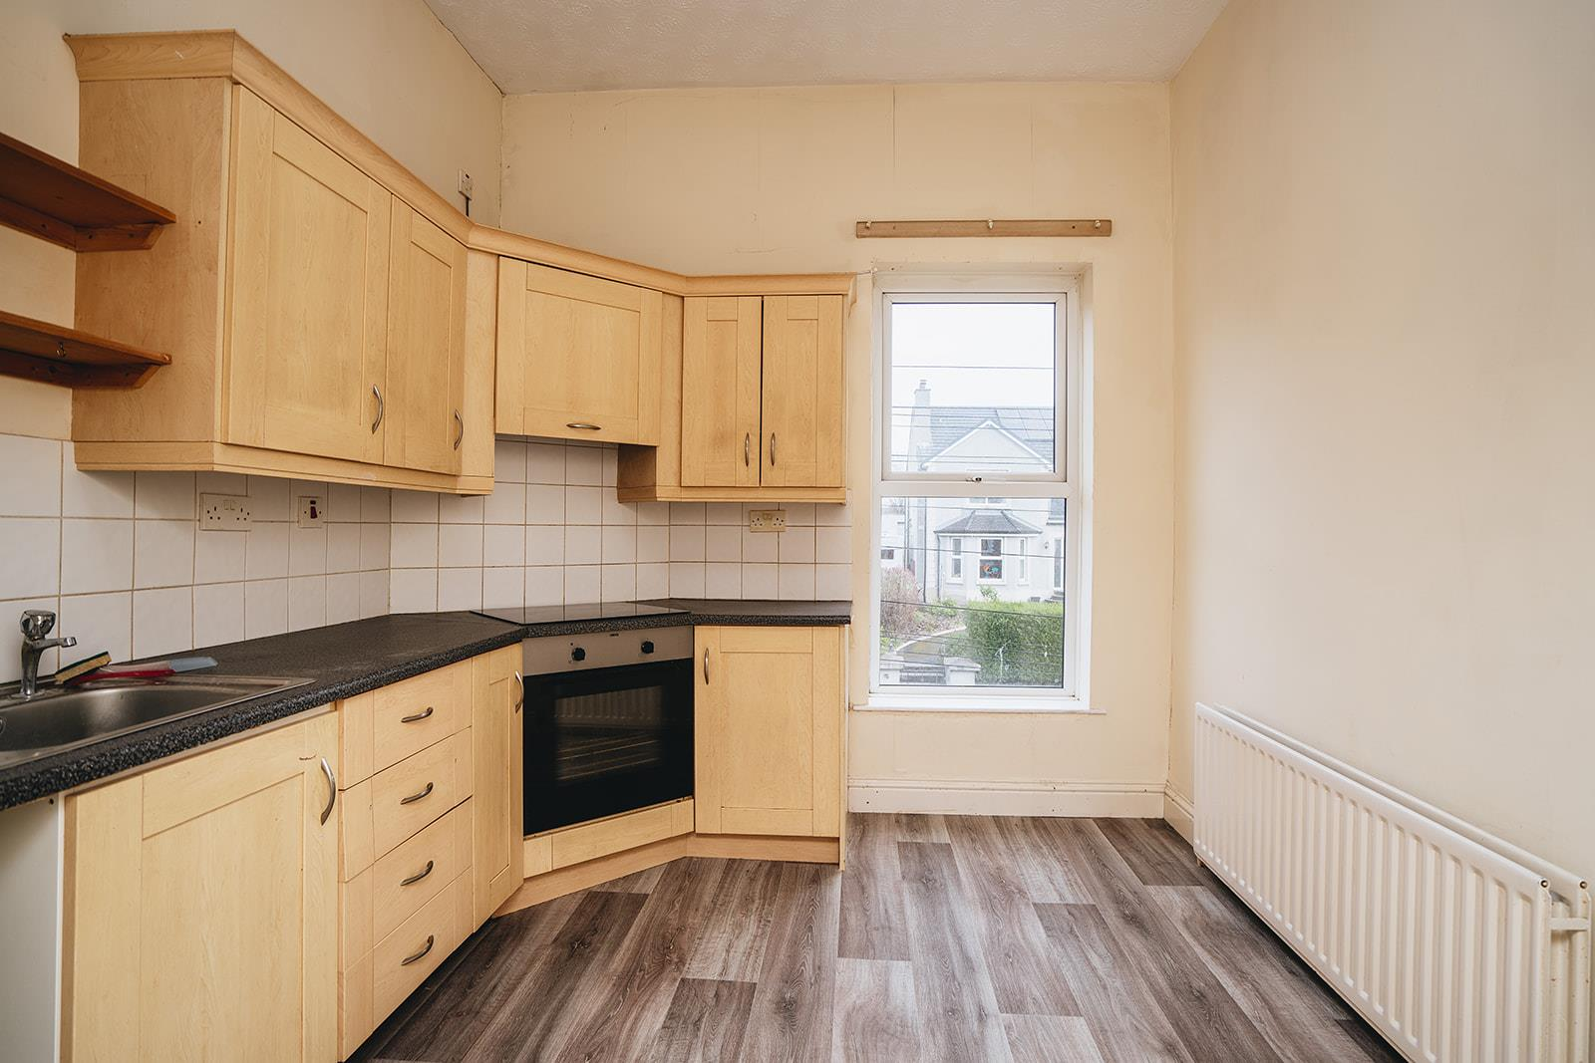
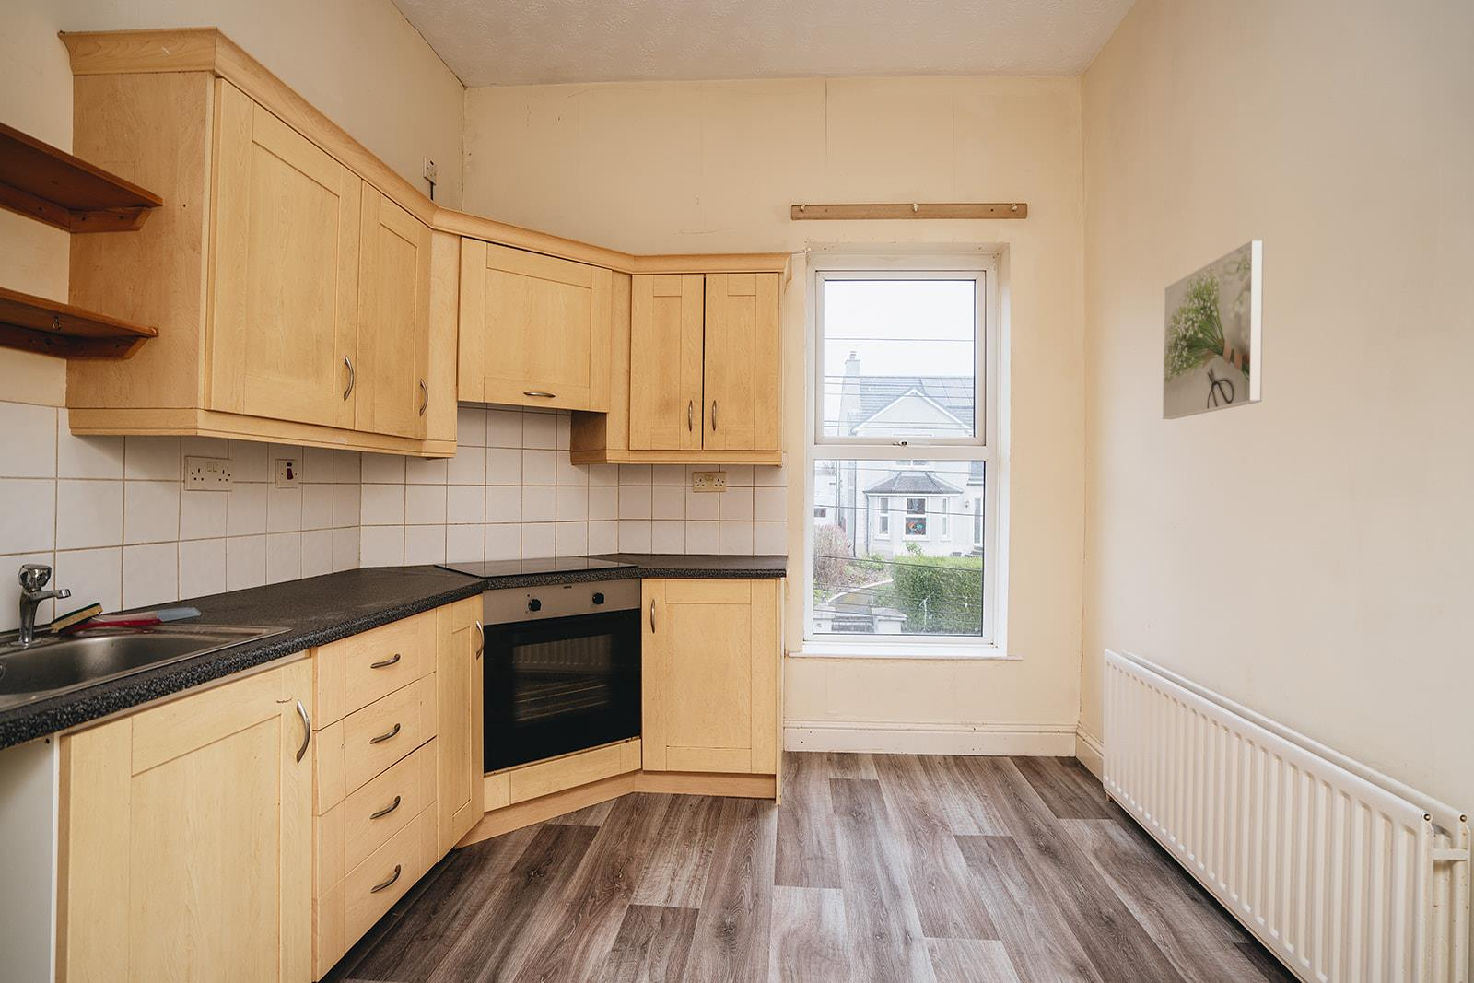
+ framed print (1206, 338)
